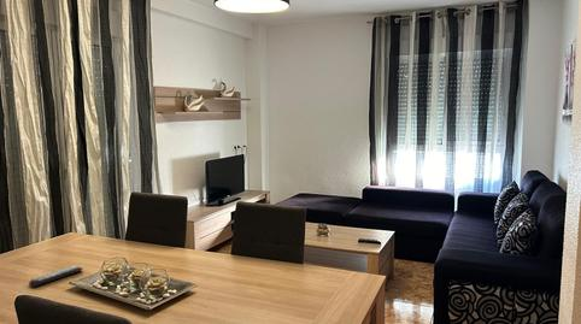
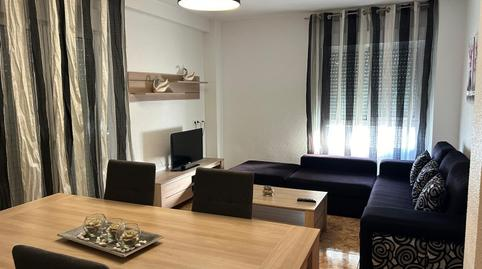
- remote control (57, 275)
